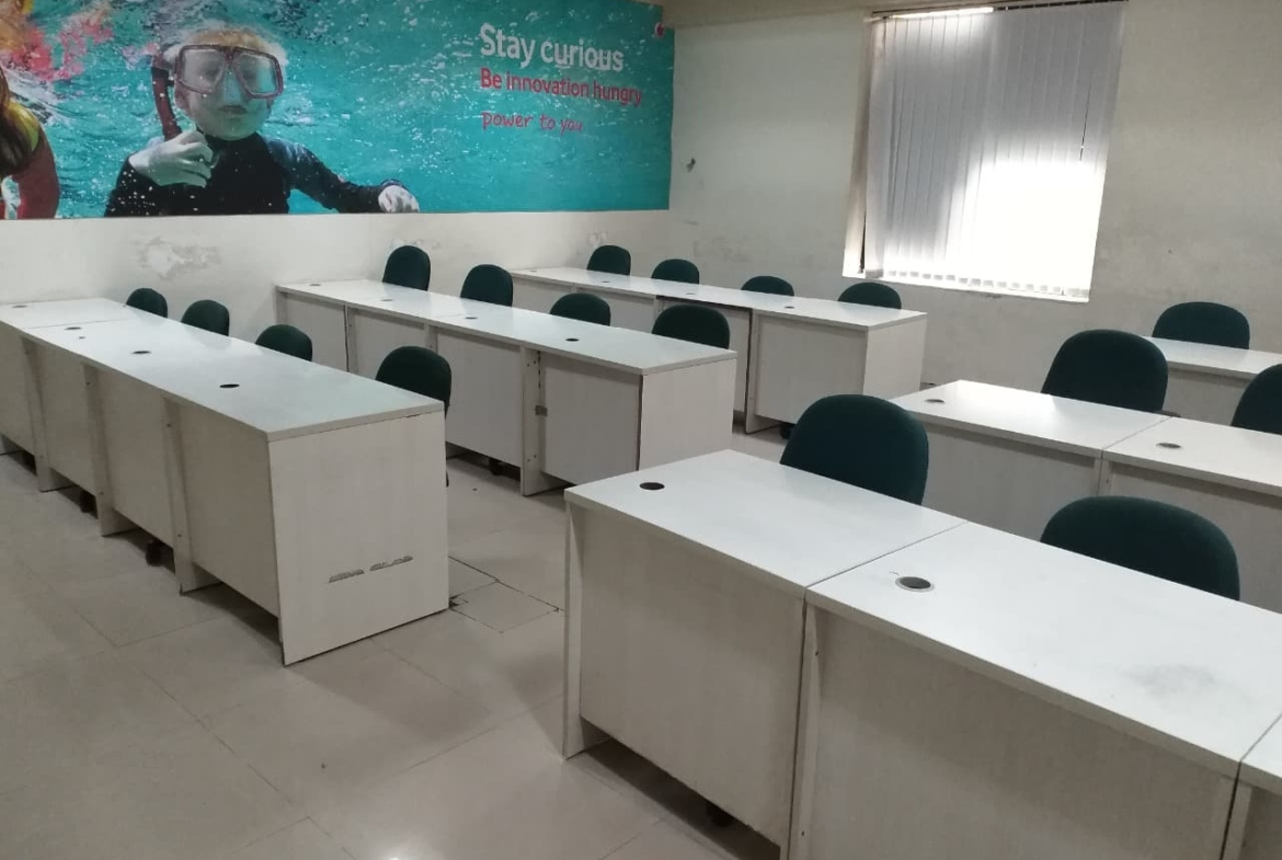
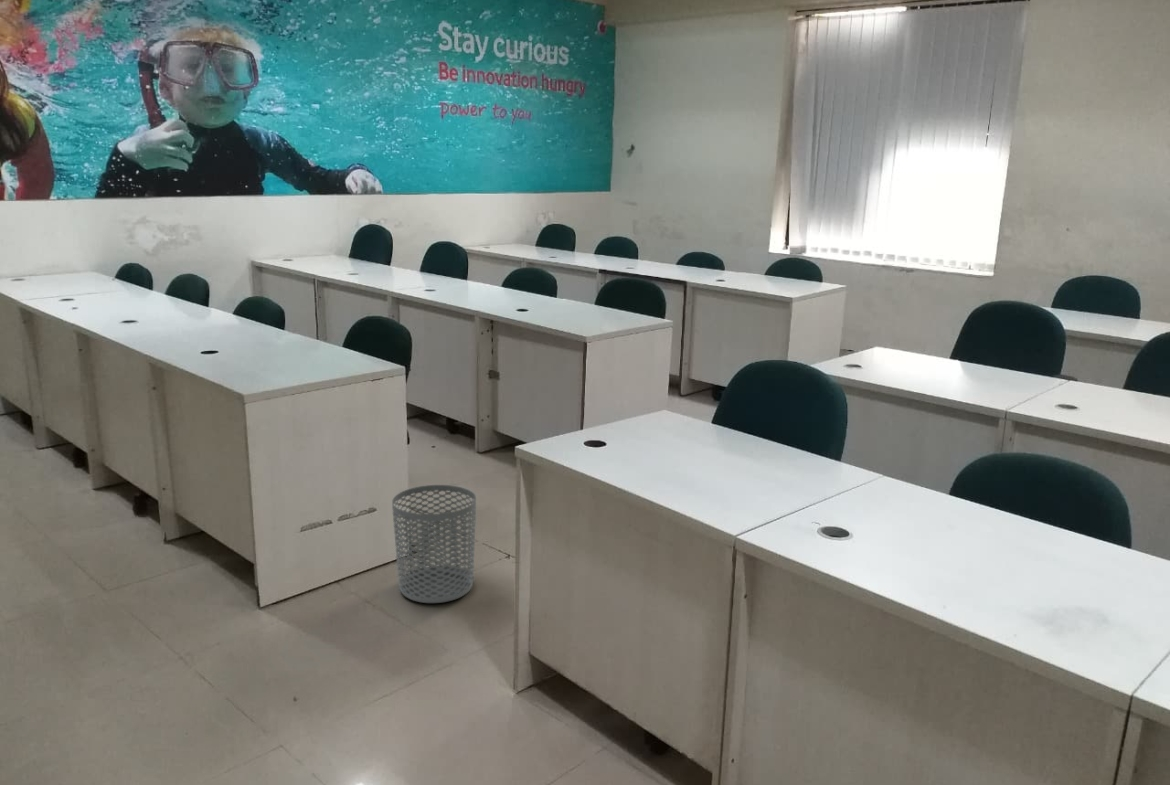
+ waste bin (435, 543)
